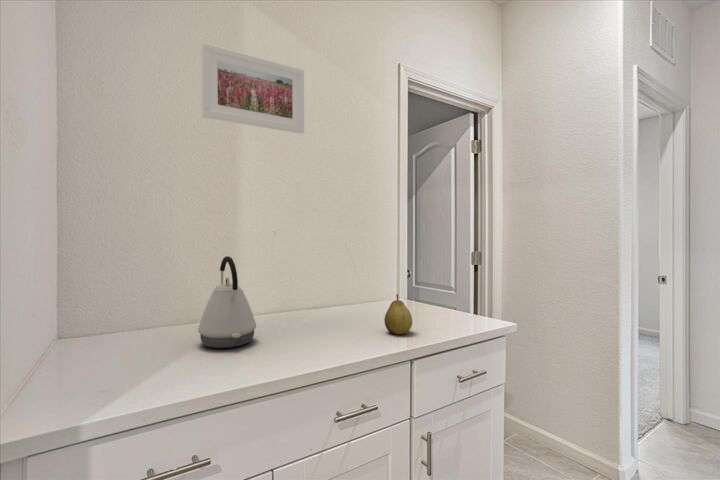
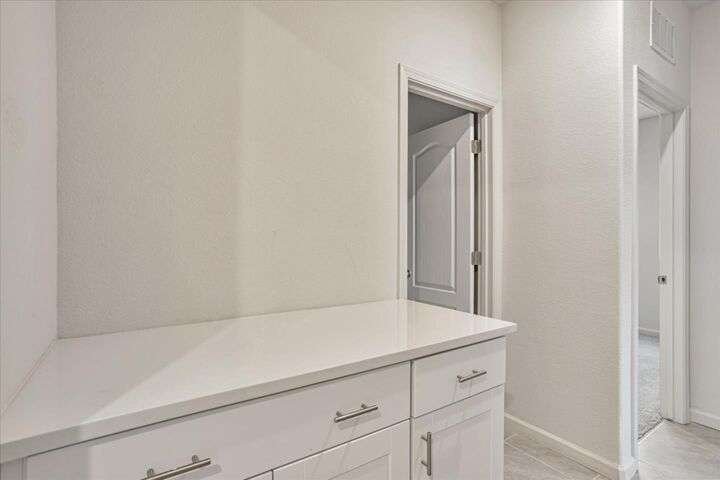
- fruit (398, 313)
- kettle (227, 299)
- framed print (256, 91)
